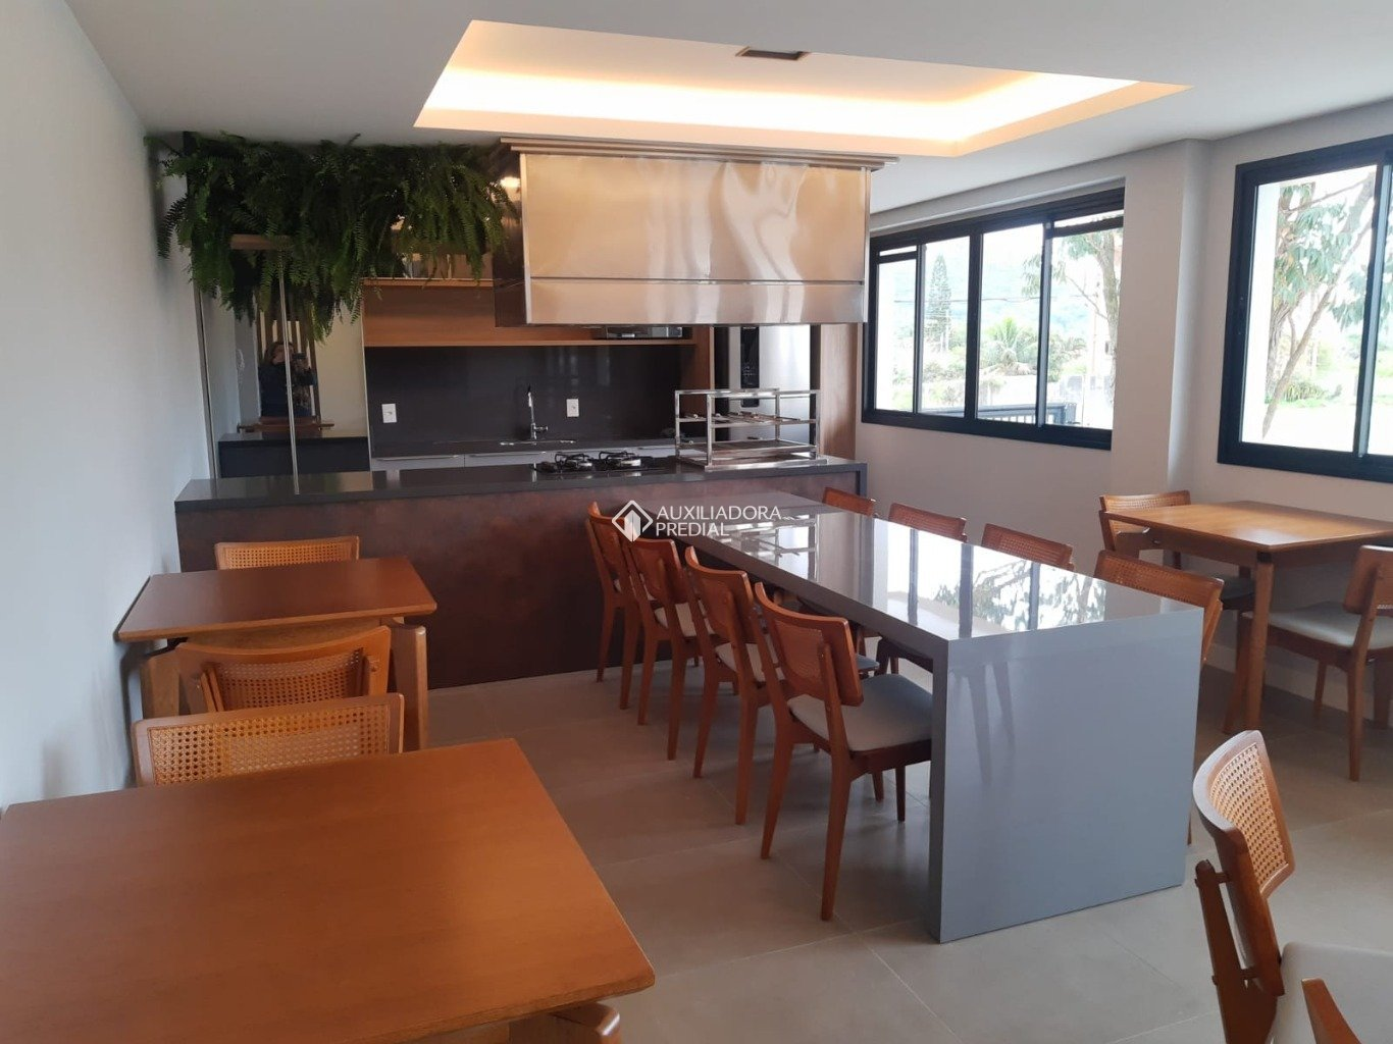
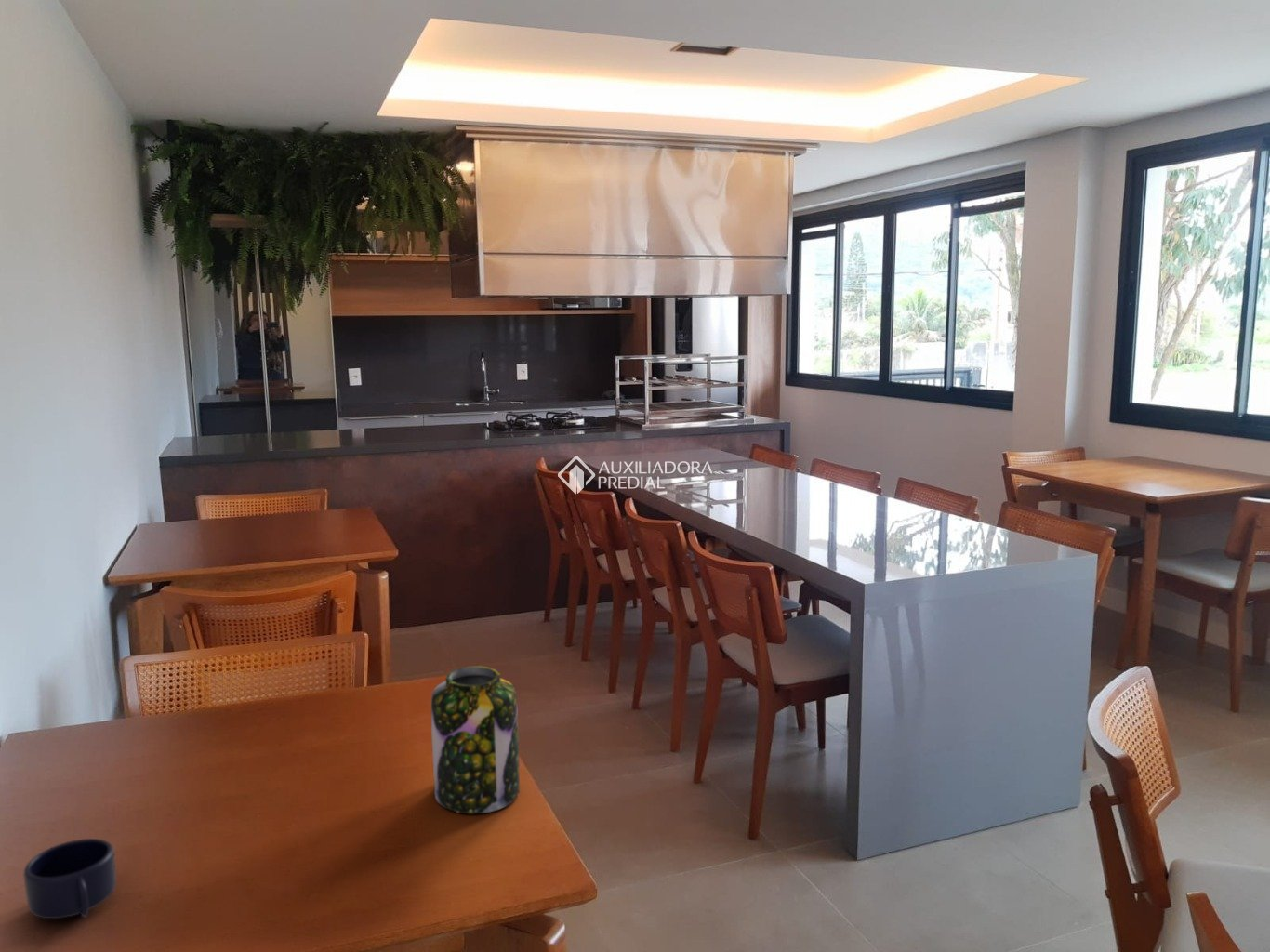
+ jar (475, 734)
+ mug (73, 885)
